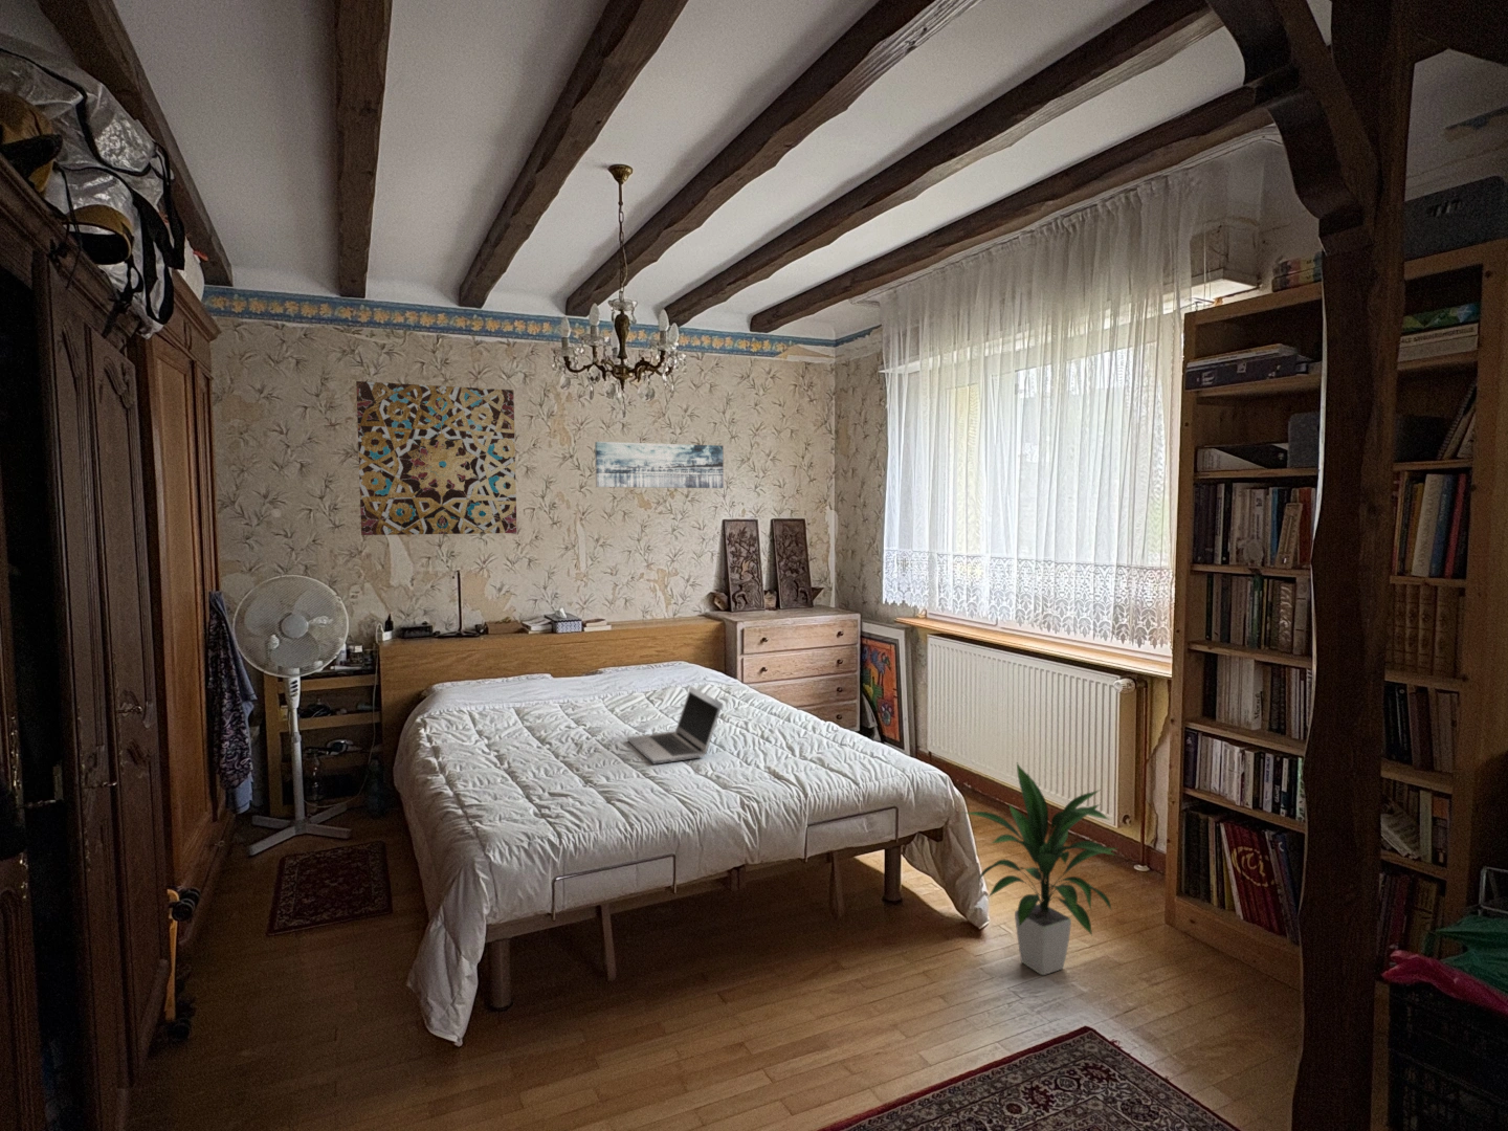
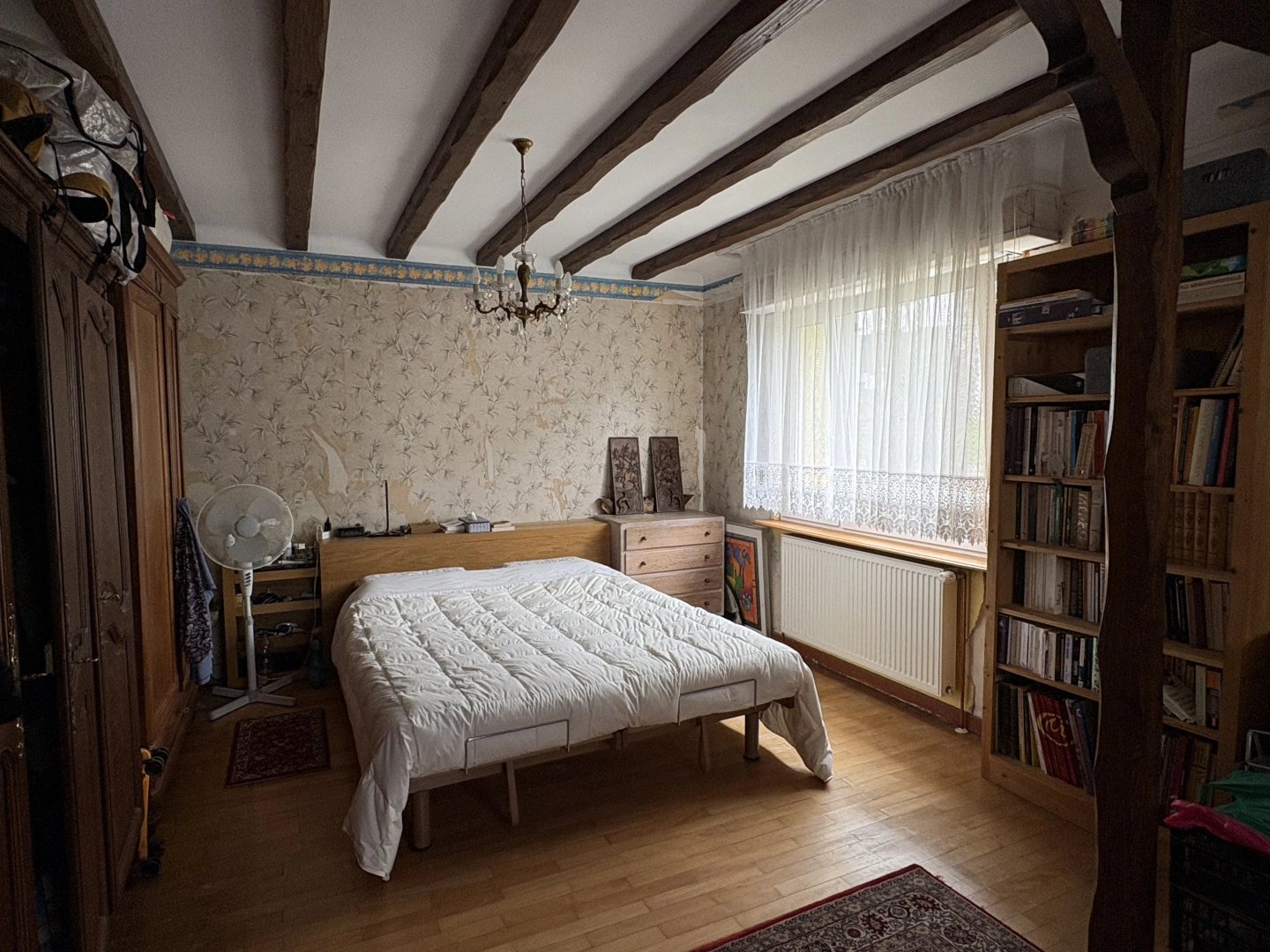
- laptop (678, 722)
- wall art (661, 465)
- indoor plant (1051, 871)
- wall art (439, 460)
